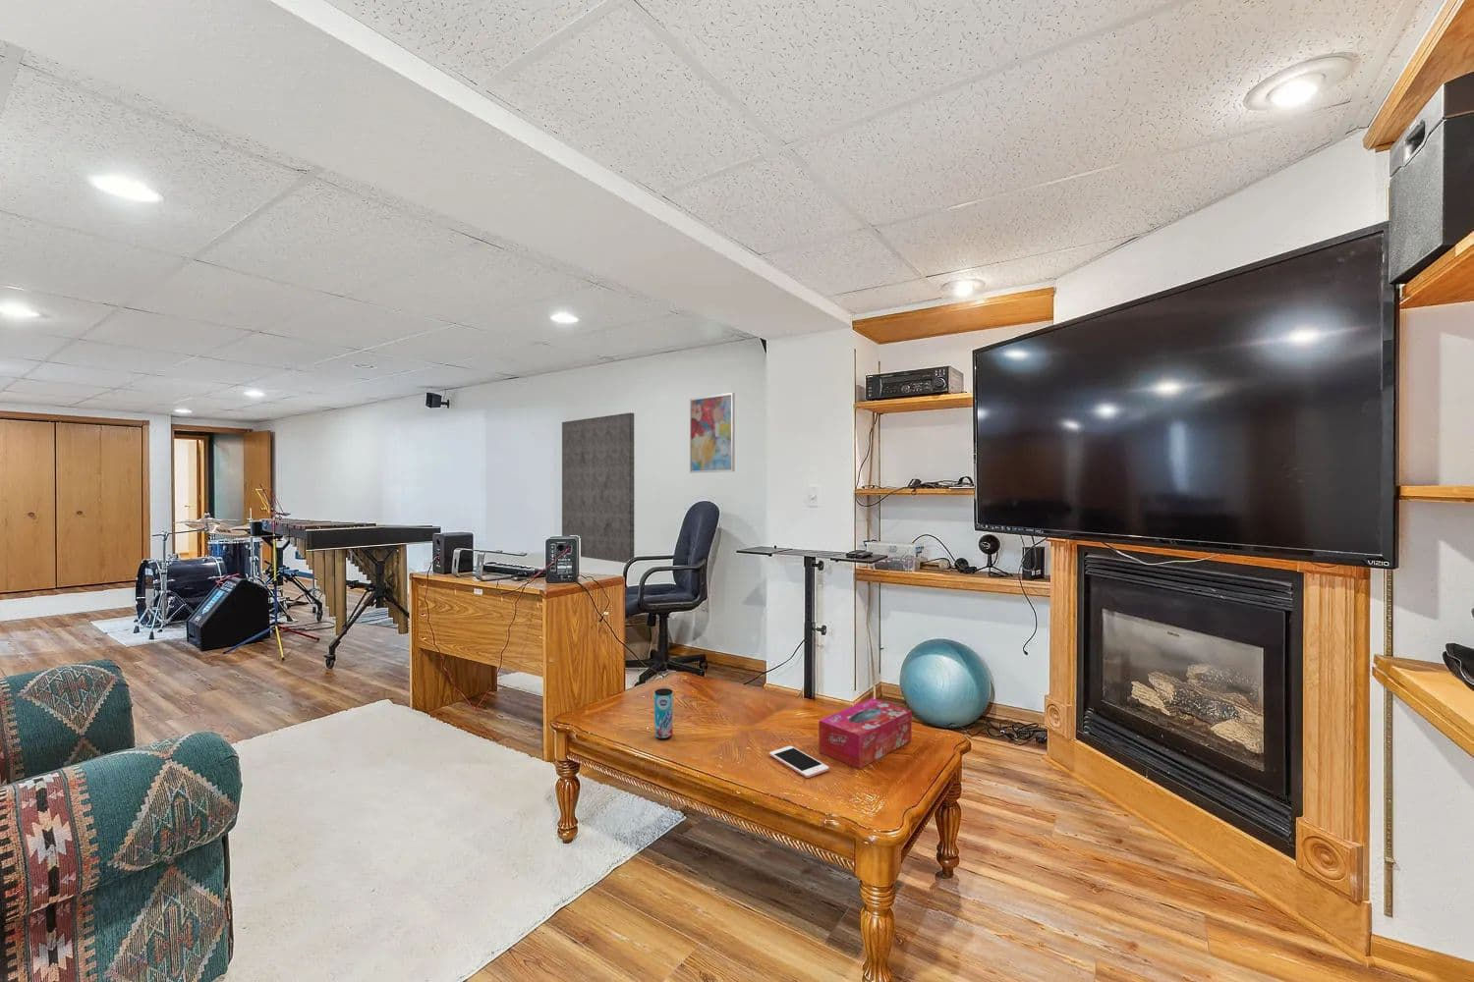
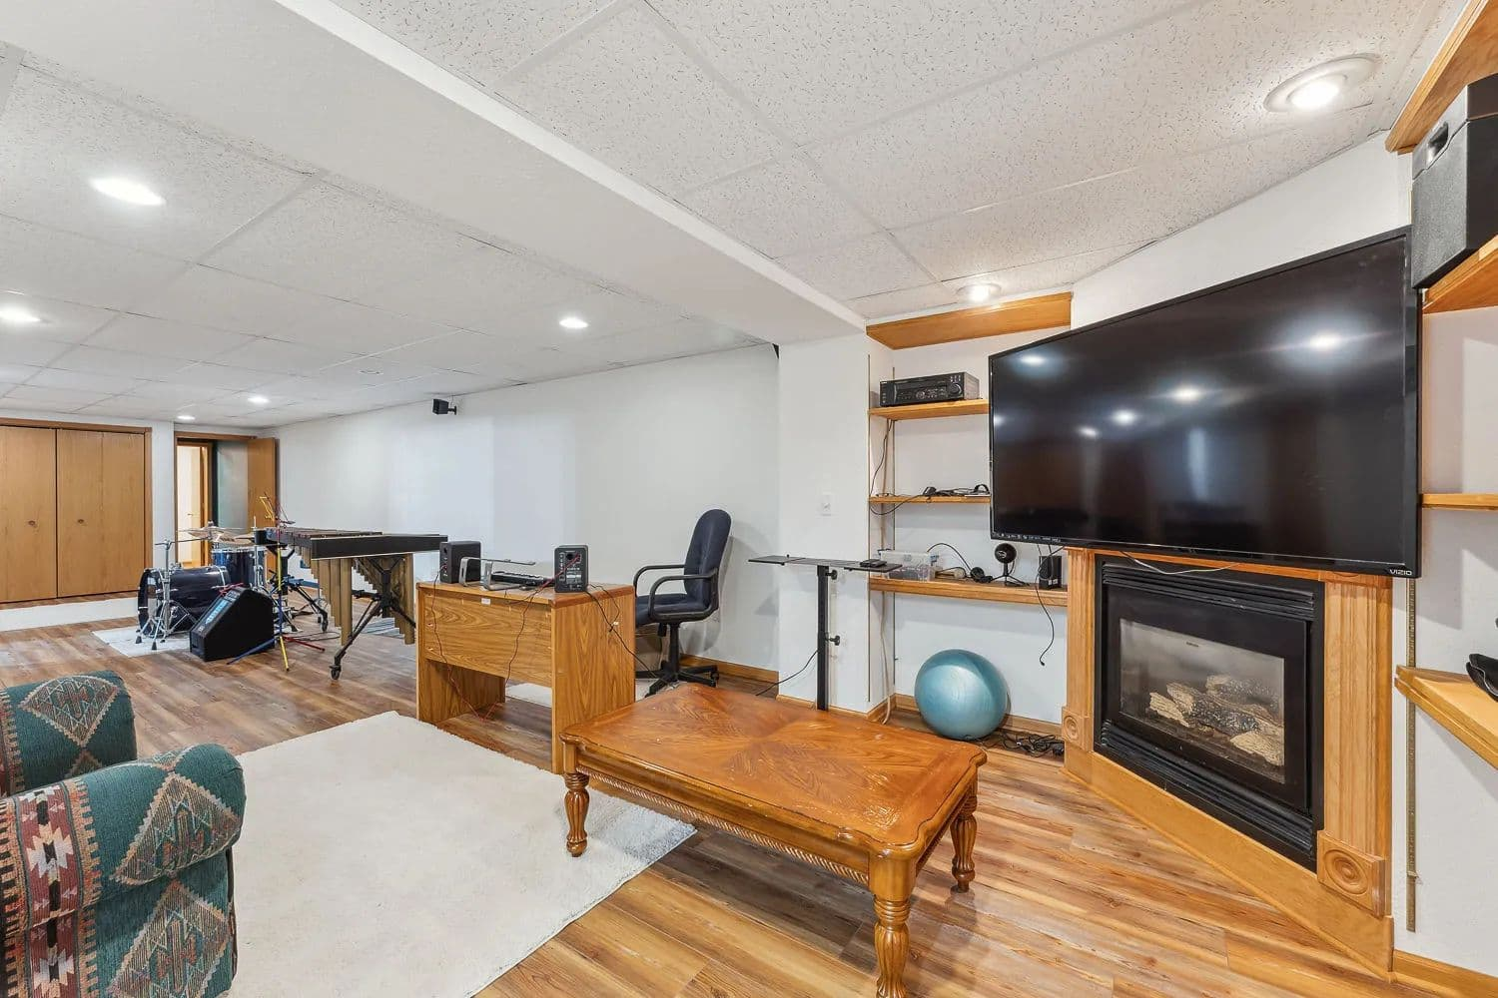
- cell phone (798, 761)
- tissue box (865, 731)
- acoustic panel (596, 488)
- beverage can (664, 713)
- wall art (712, 434)
